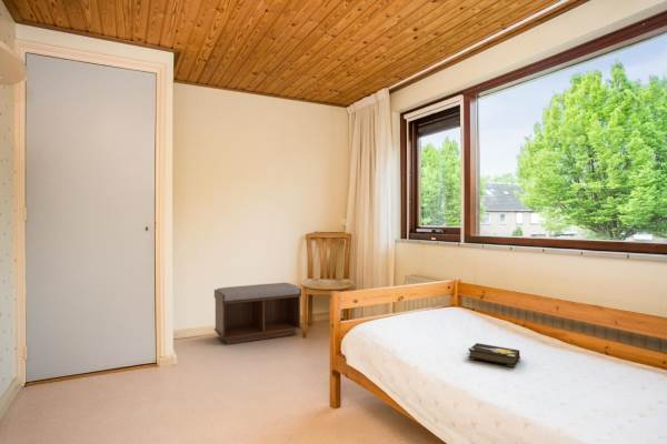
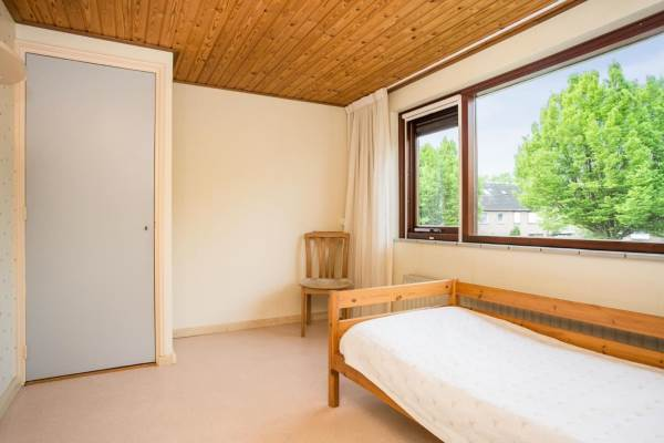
- hardback book (494, 353)
- bench (258, 310)
